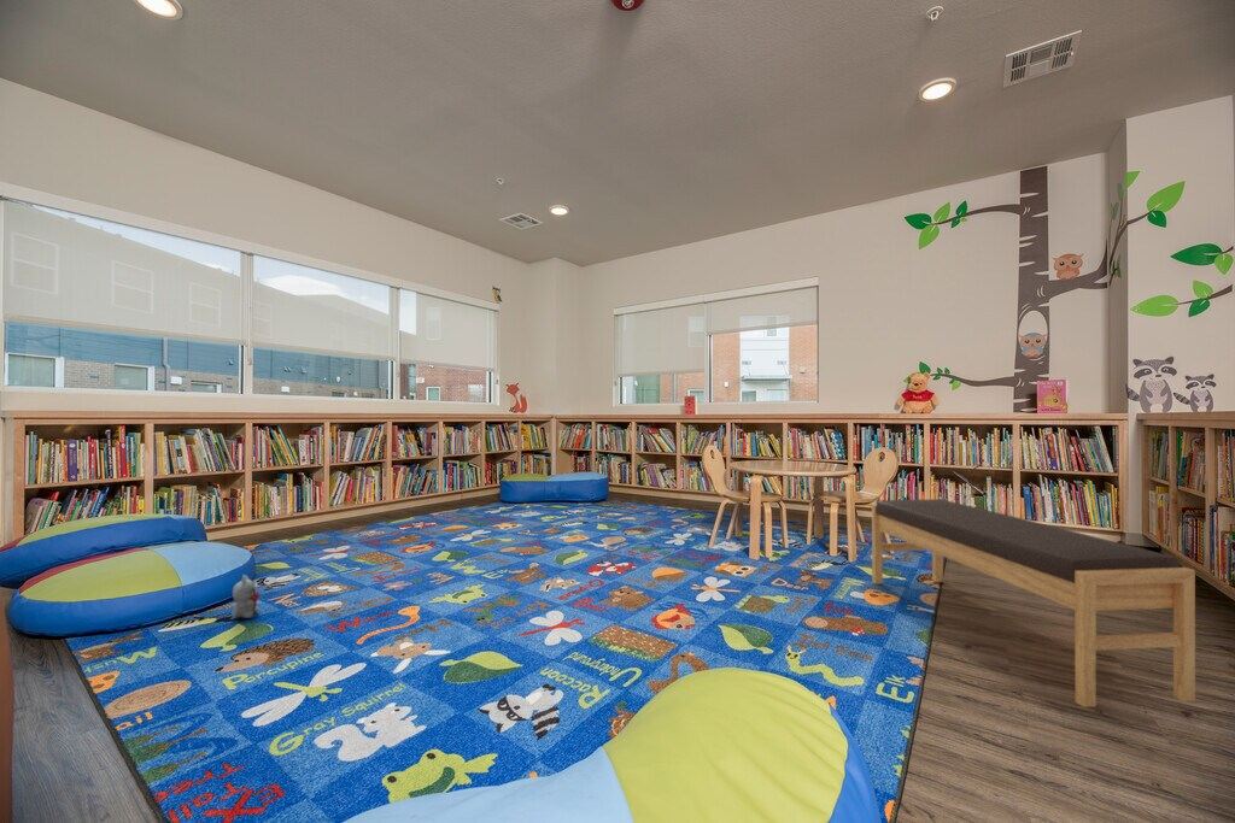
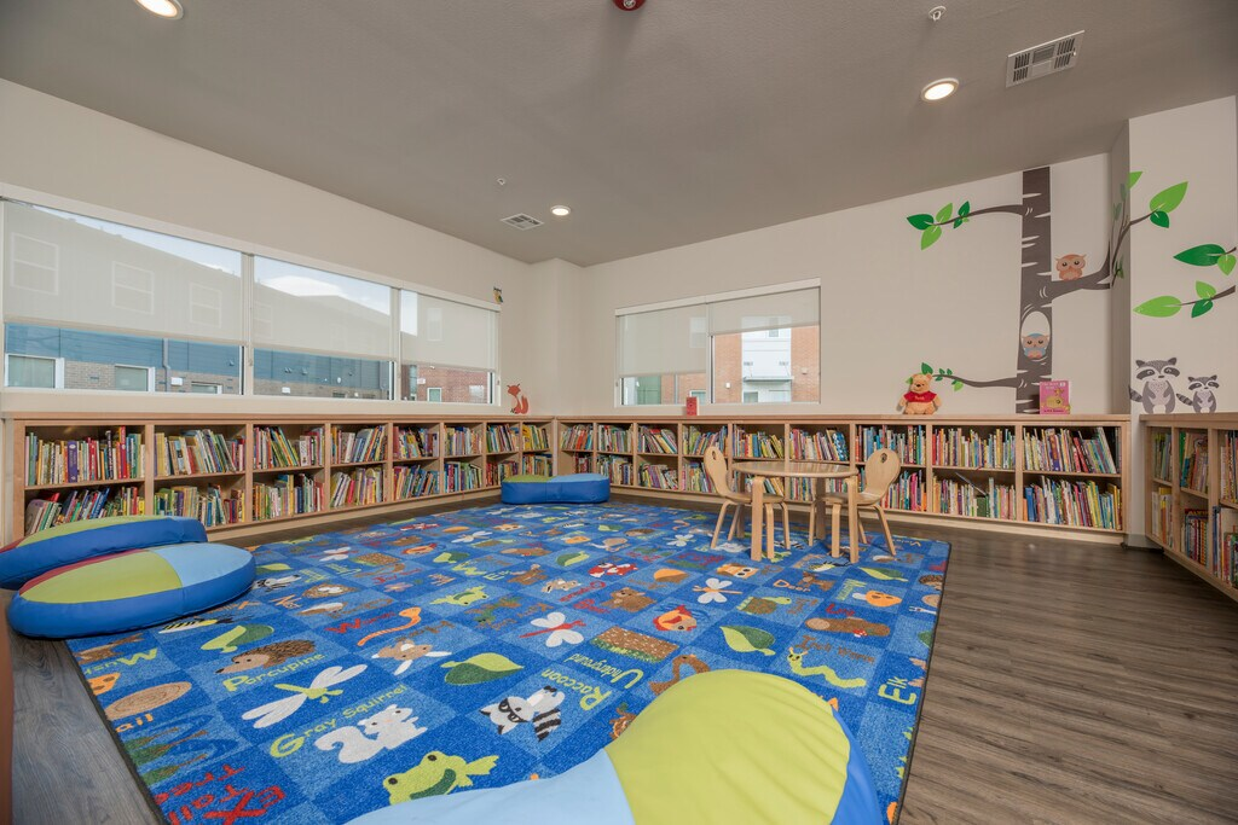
- bench (991, 574)
- plush toy (245, 595)
